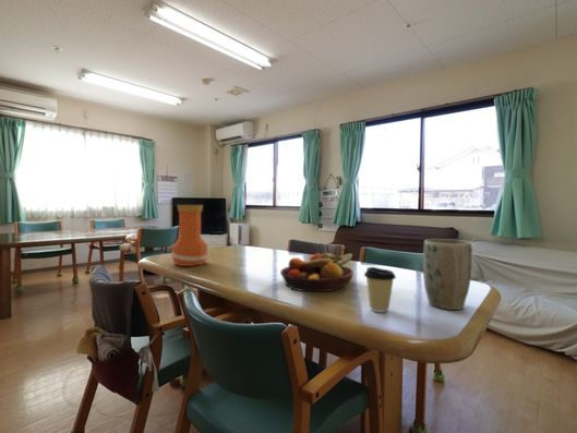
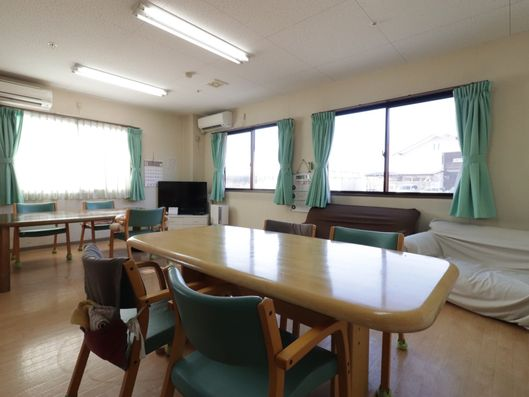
- coffee cup (378, 289)
- plant pot (446, 273)
- vase (190, 233)
- fruit bowl (316, 267)
